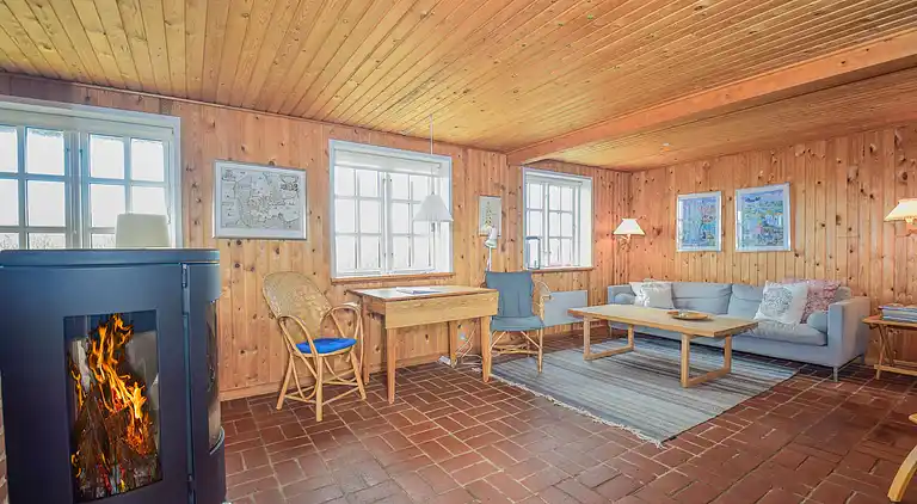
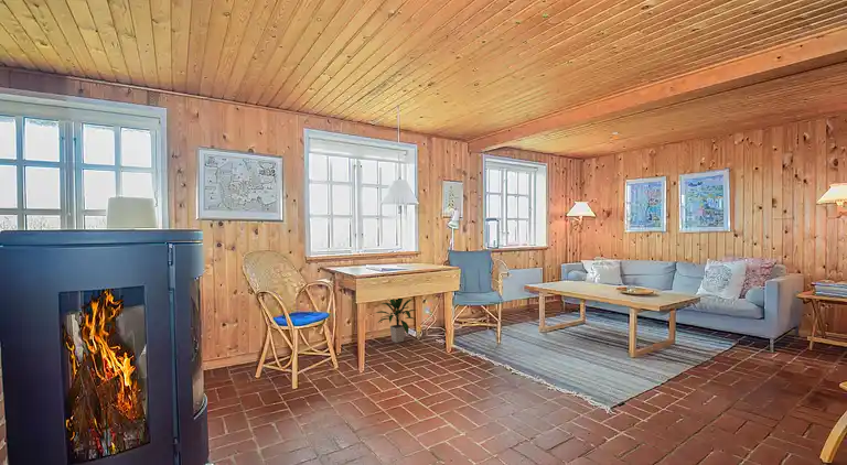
+ indoor plant (397, 313)
